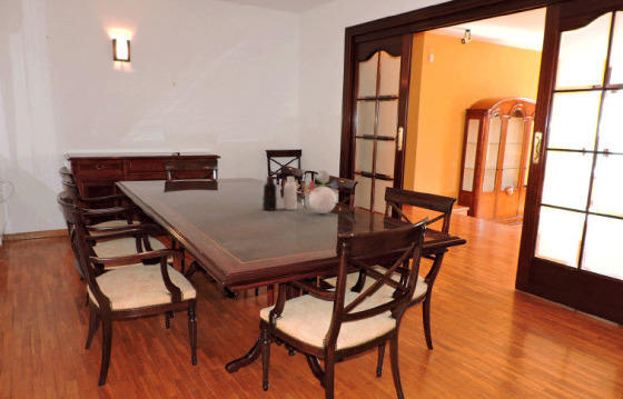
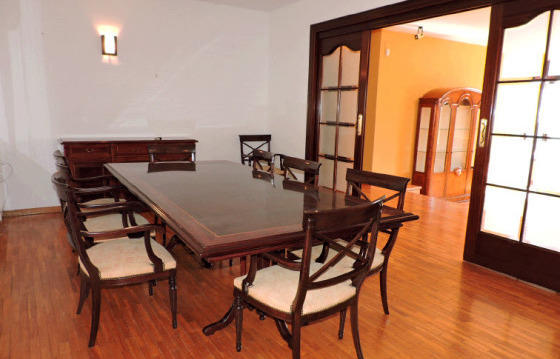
- flower arrangement (323, 191)
- bottle (284, 192)
